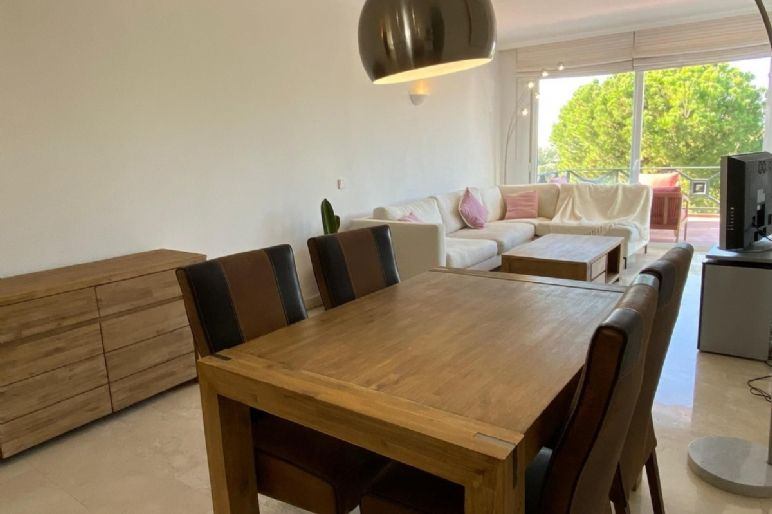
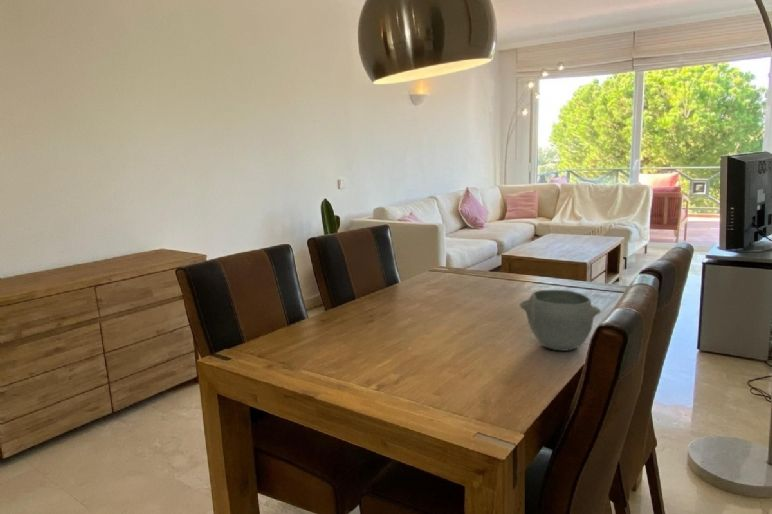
+ bowl (558, 319)
